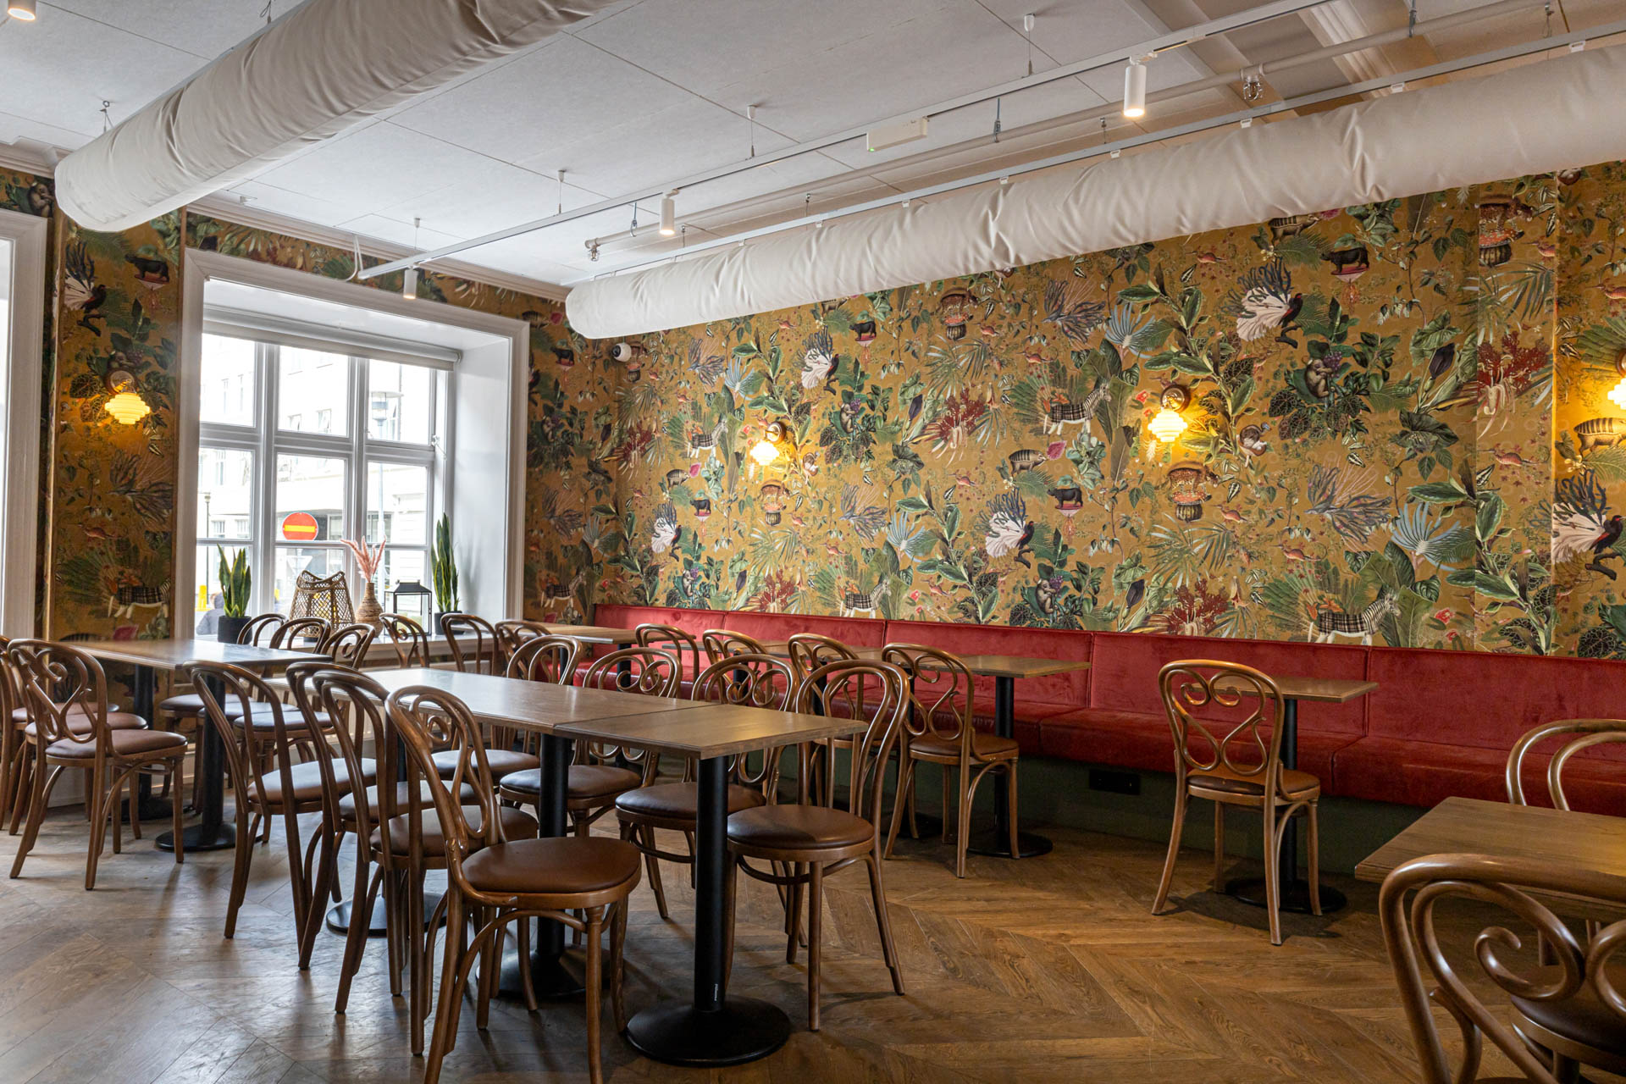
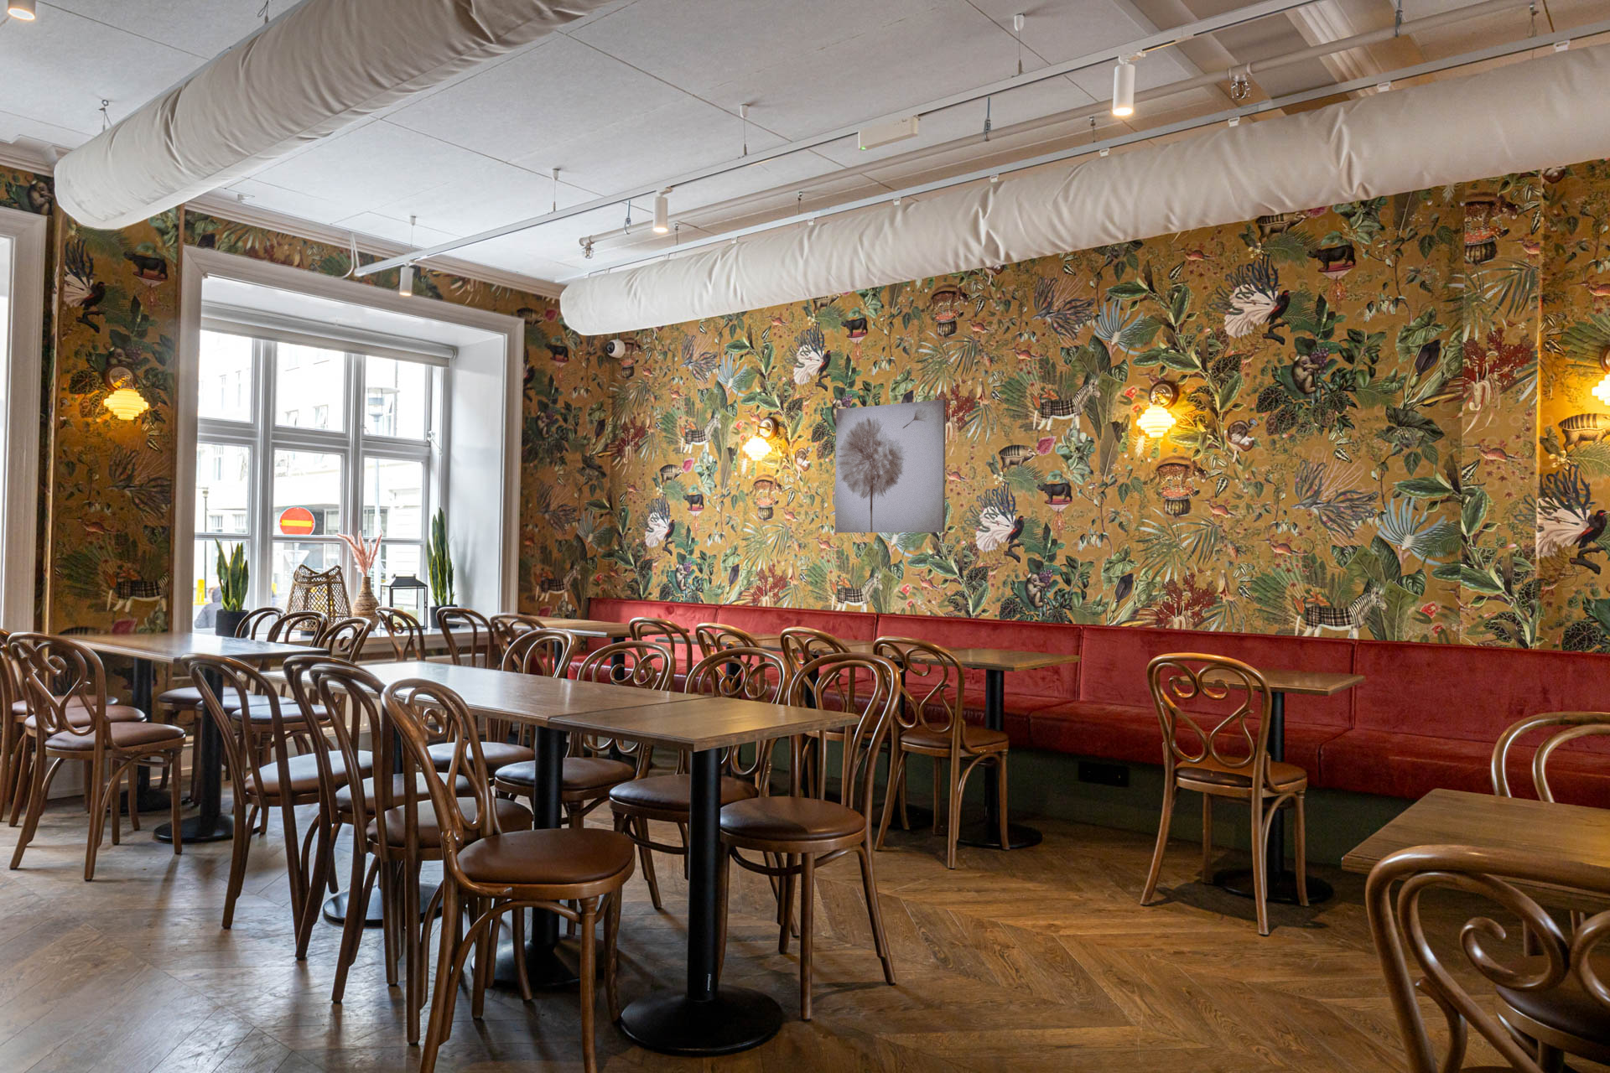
+ wall art (888, 468)
